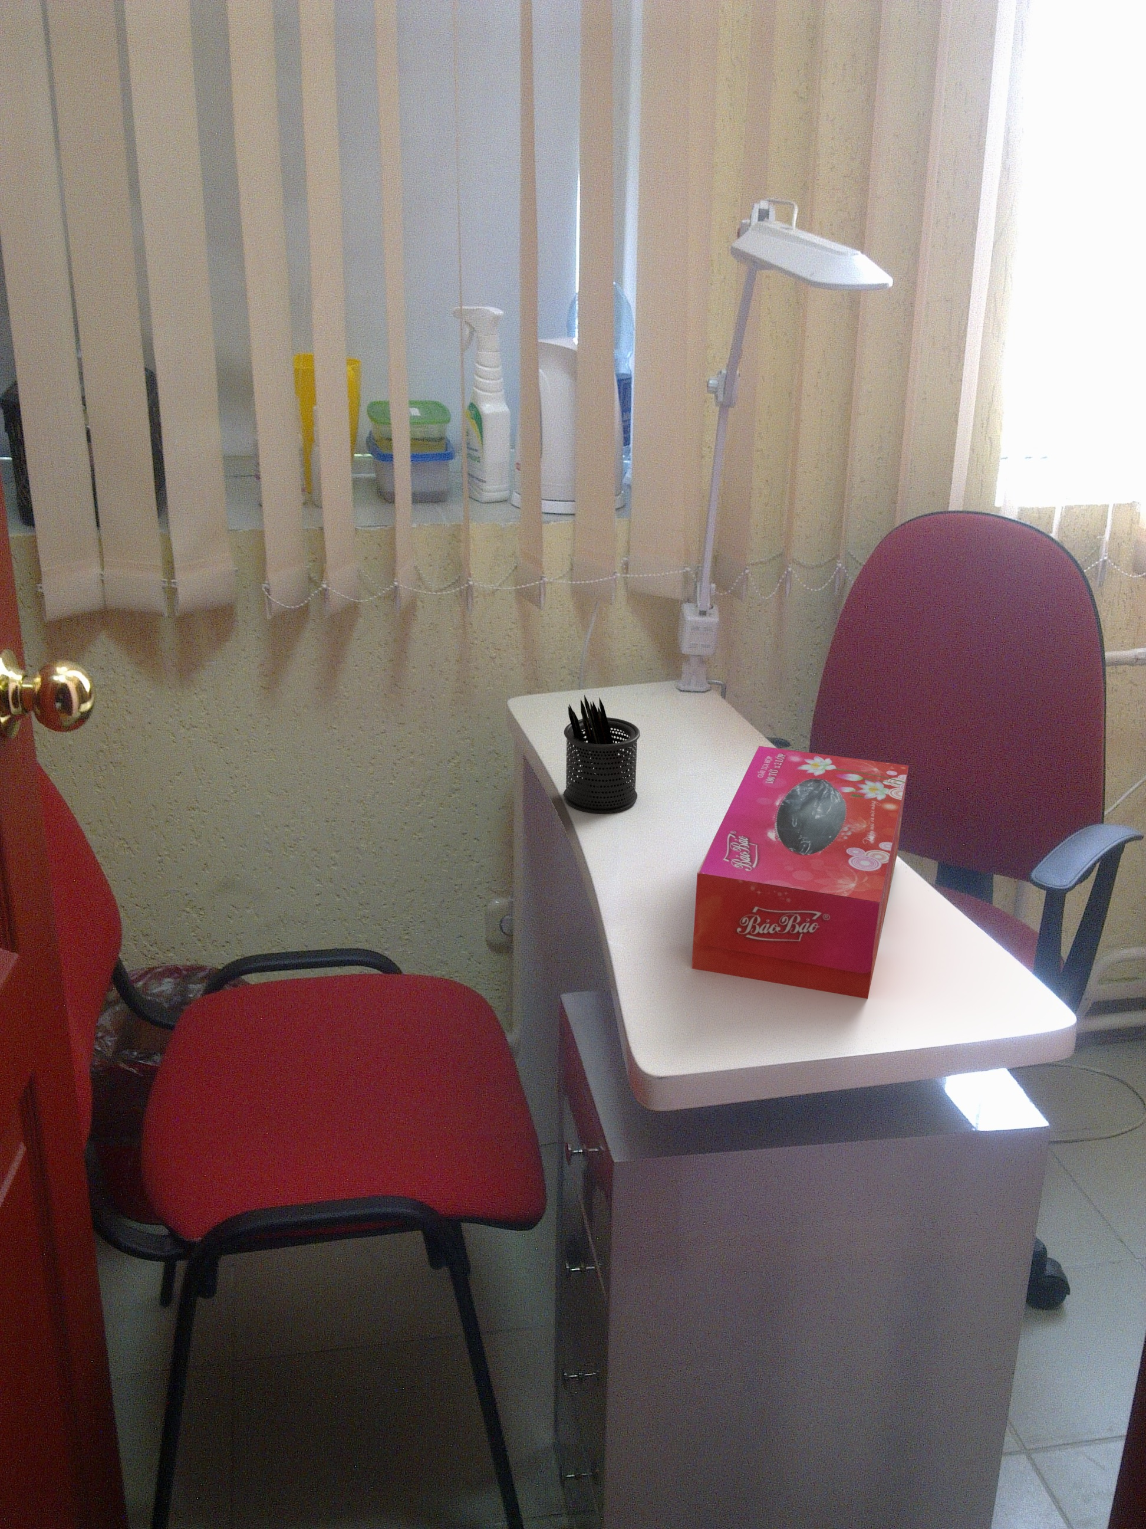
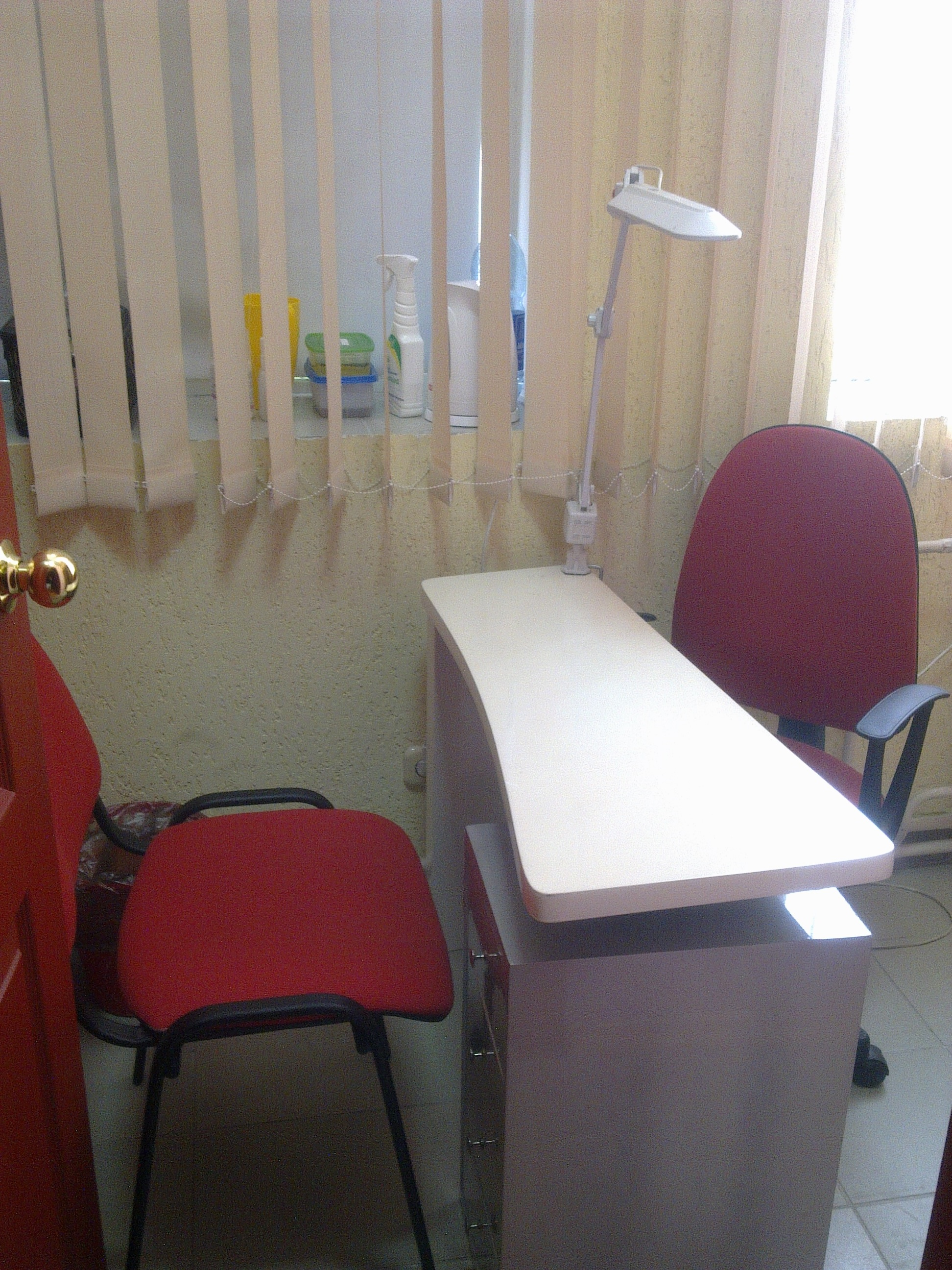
- tissue box (807, 862)
- pen holder (602, 748)
